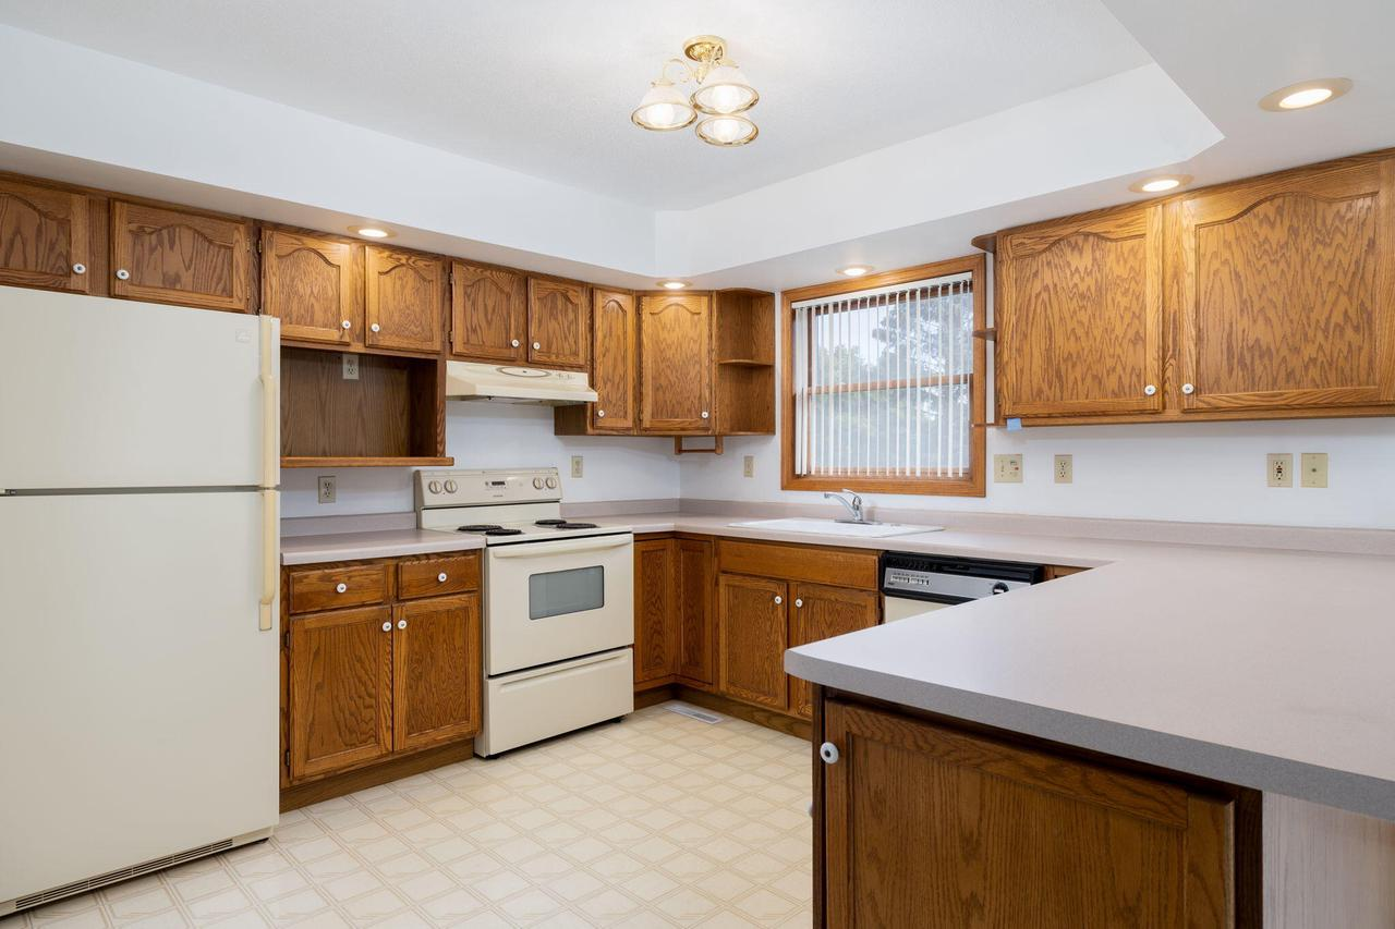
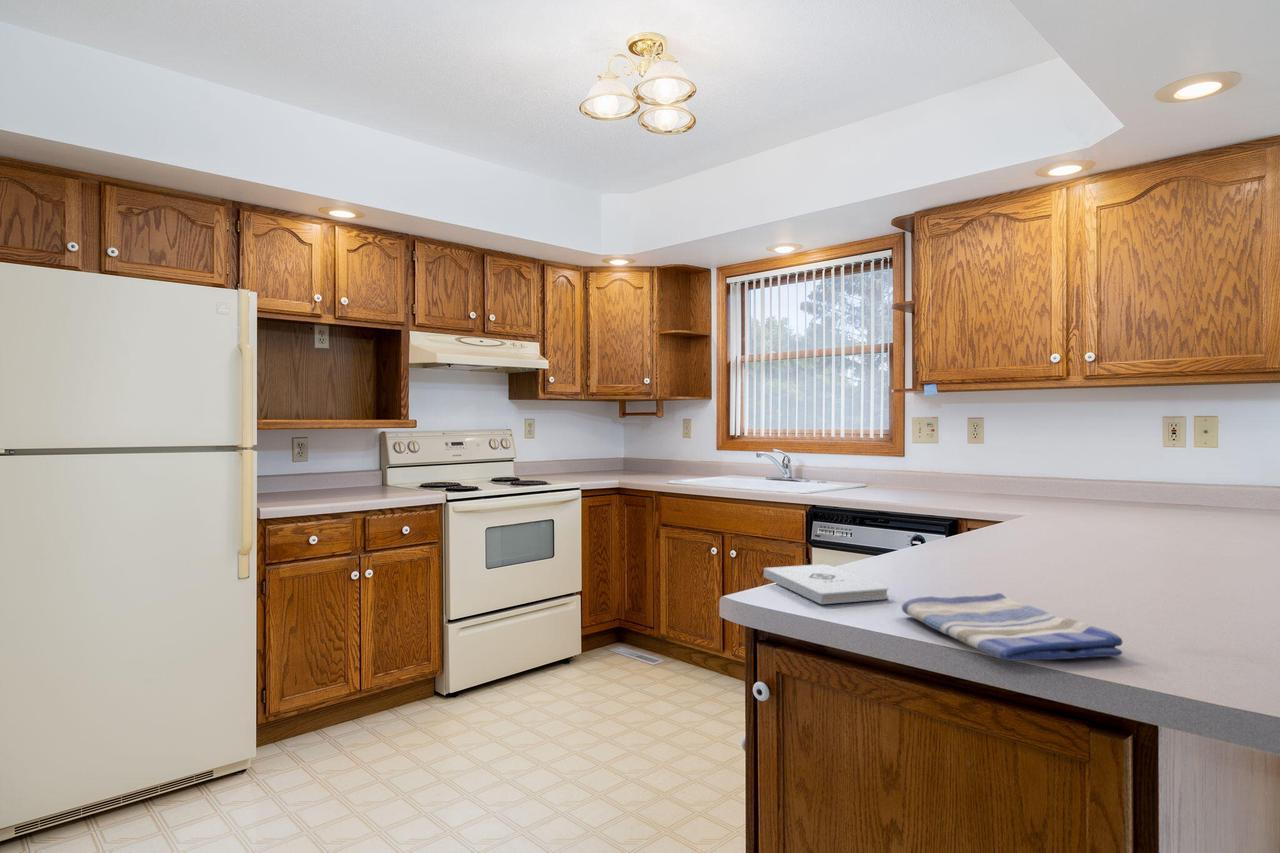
+ notepad (823, 582)
+ dish towel (1001, 623)
